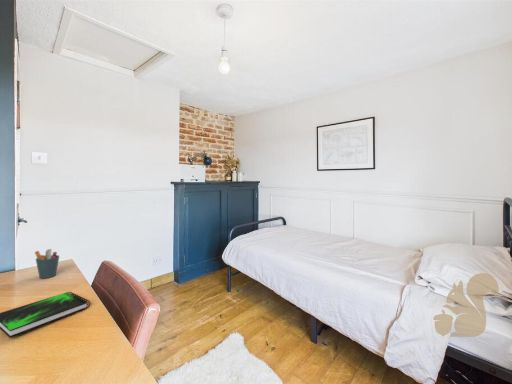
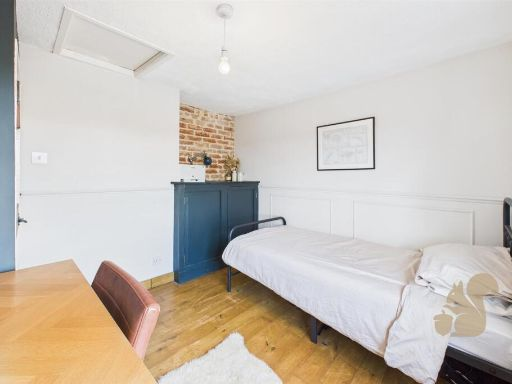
- notebook (45, 310)
- pen holder (47, 261)
